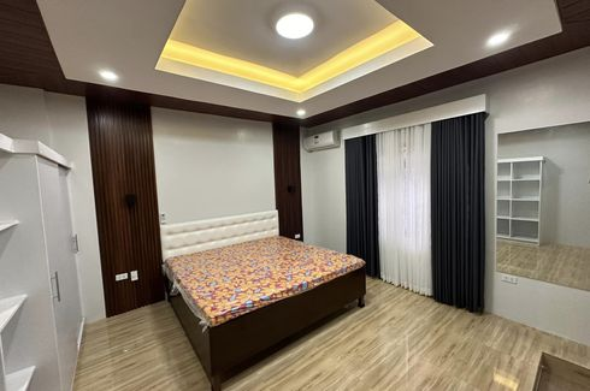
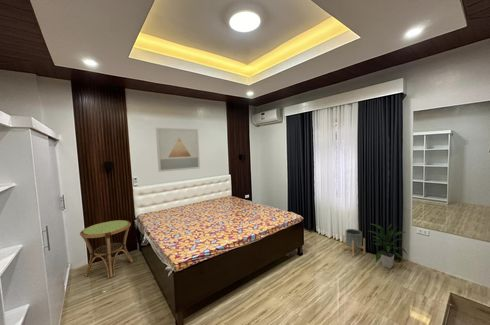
+ planter (353, 241)
+ indoor plant (385, 244)
+ wall art (179, 149)
+ side table (108, 247)
